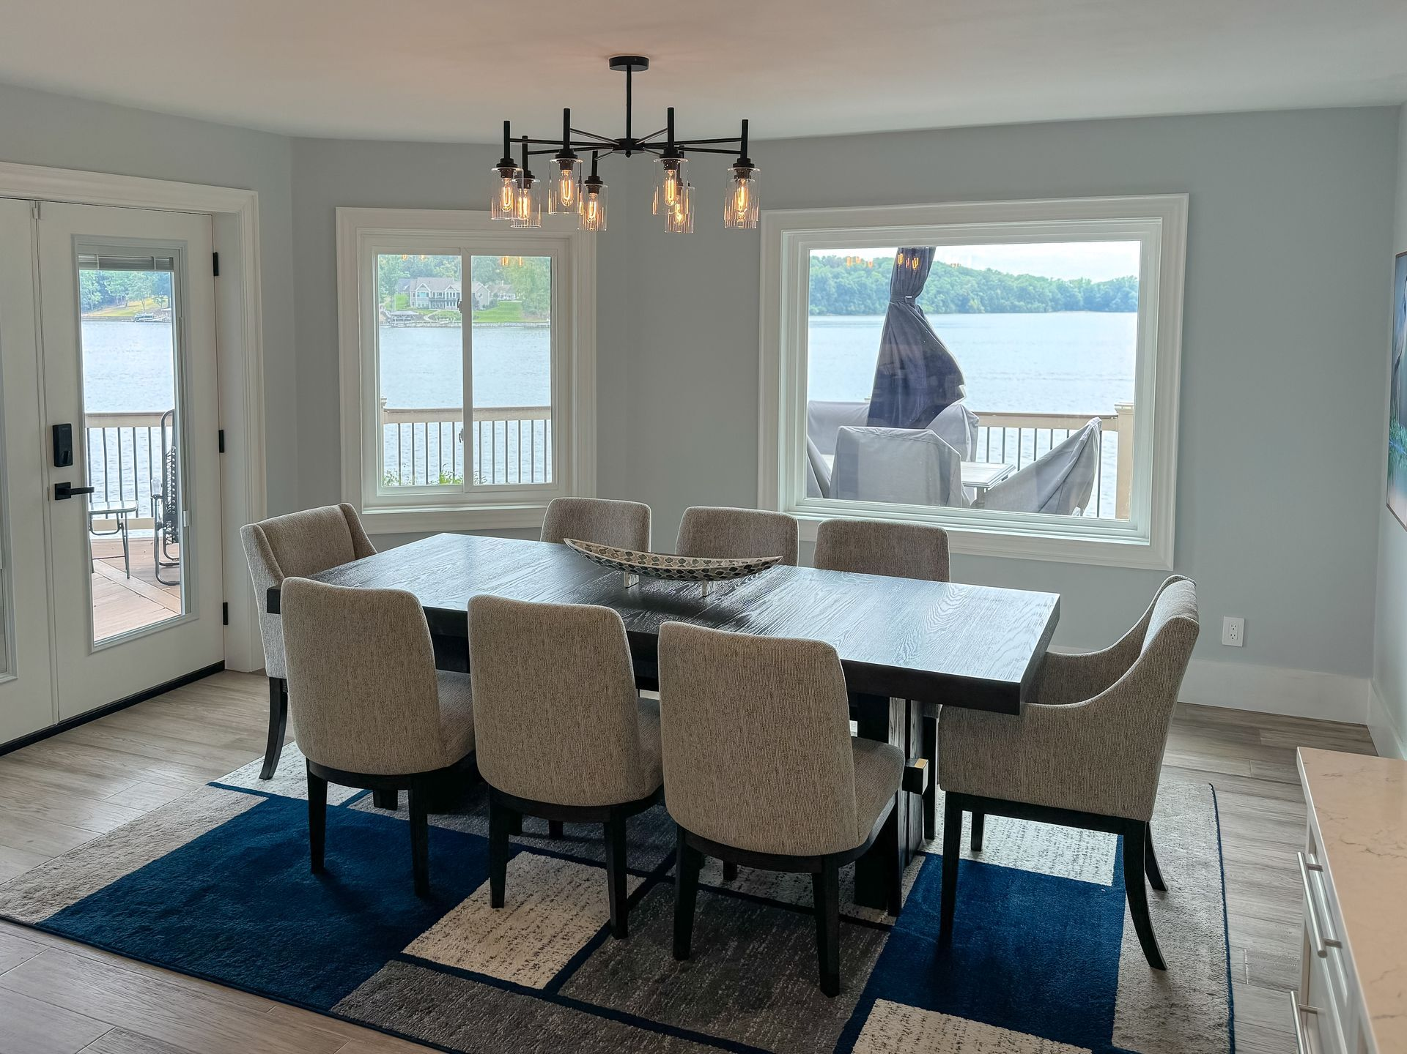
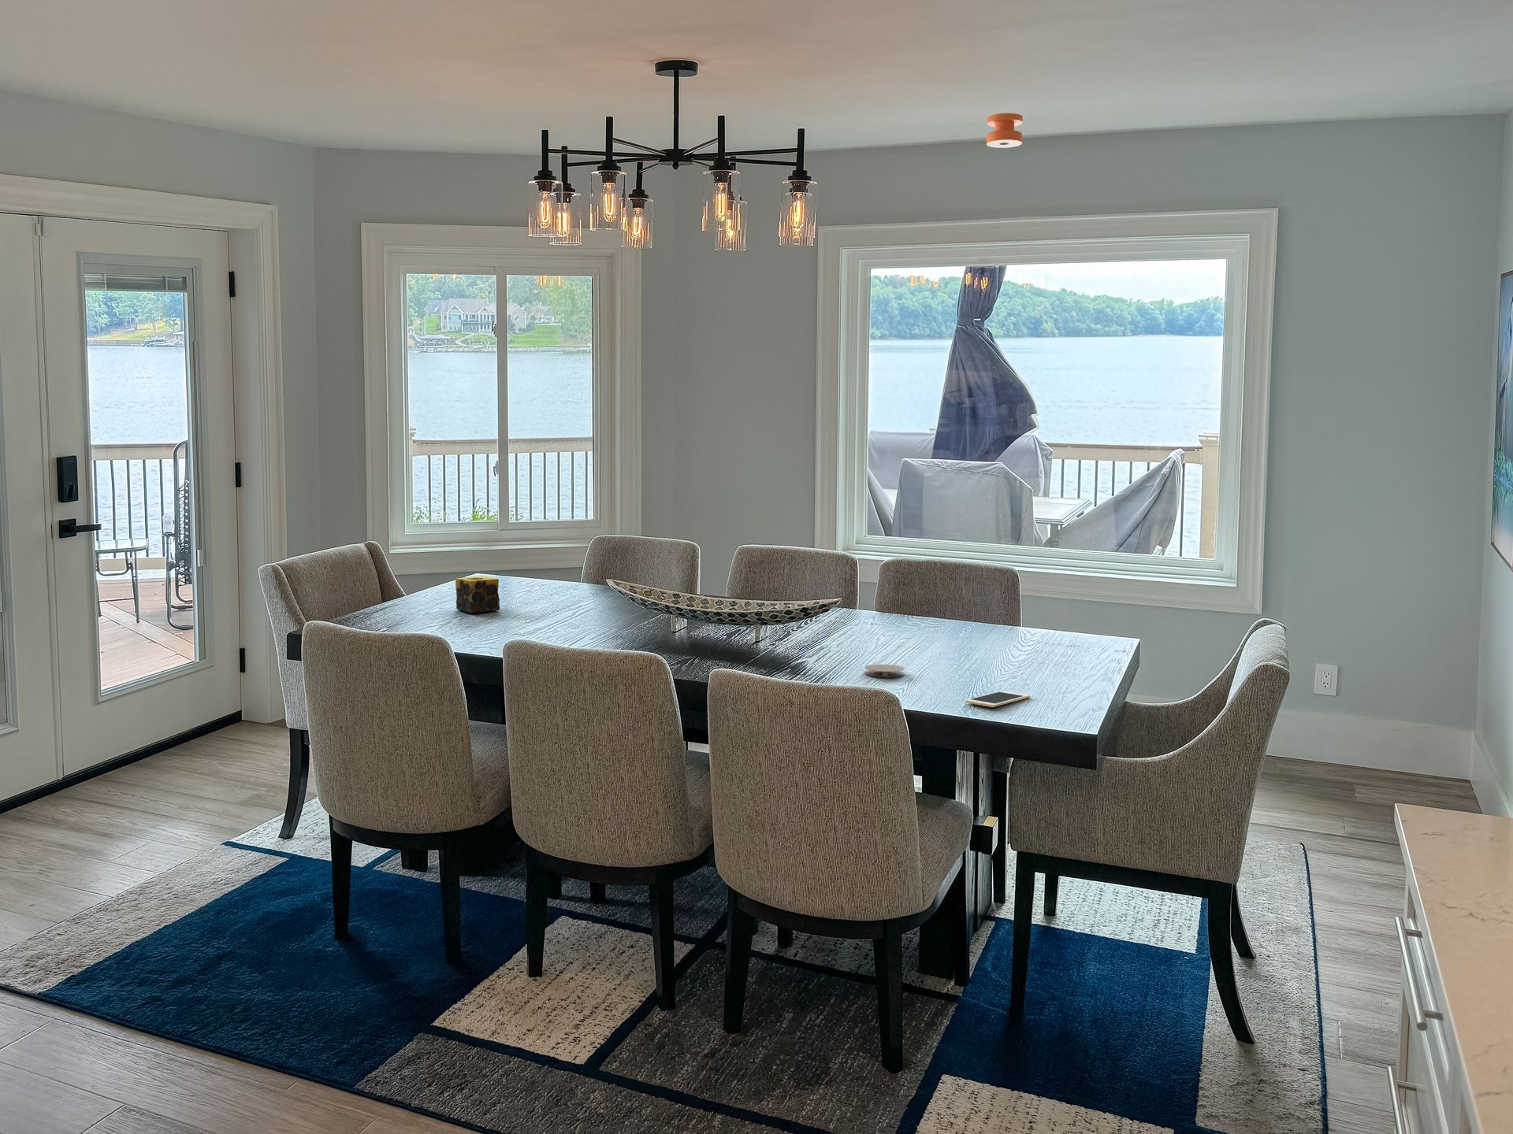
+ candle (478, 593)
+ cell phone (997, 698)
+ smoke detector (1004, 130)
+ coaster (884, 671)
